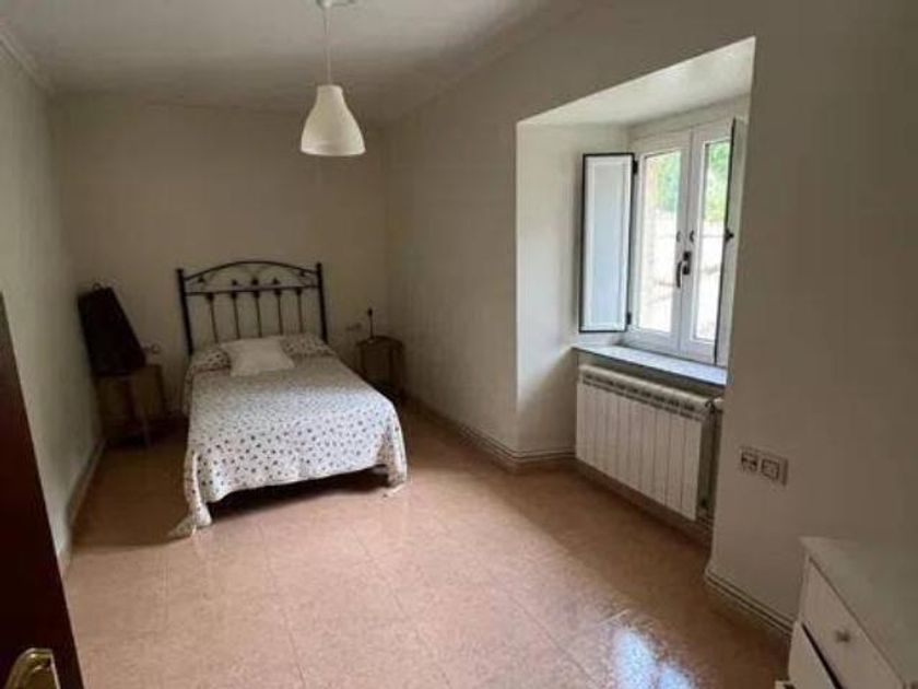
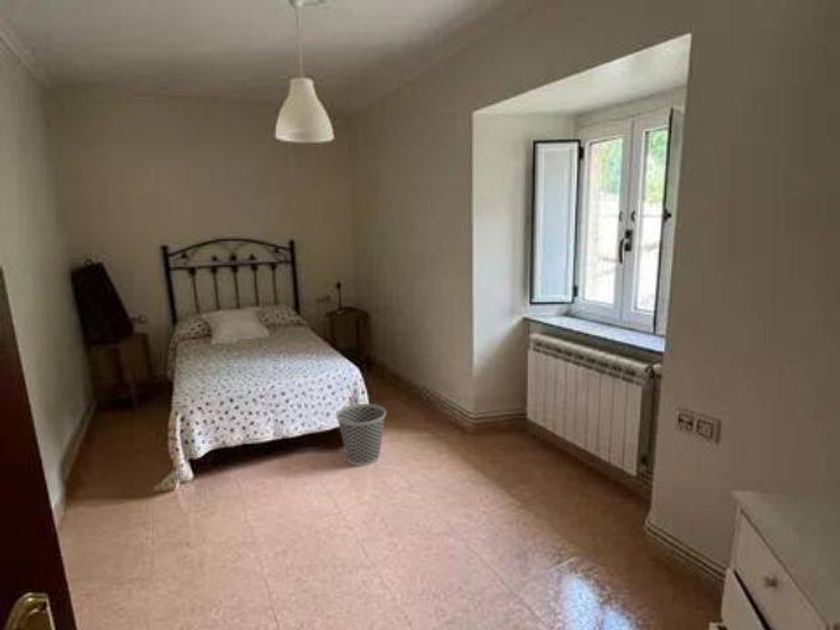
+ wastebasket (362, 435)
